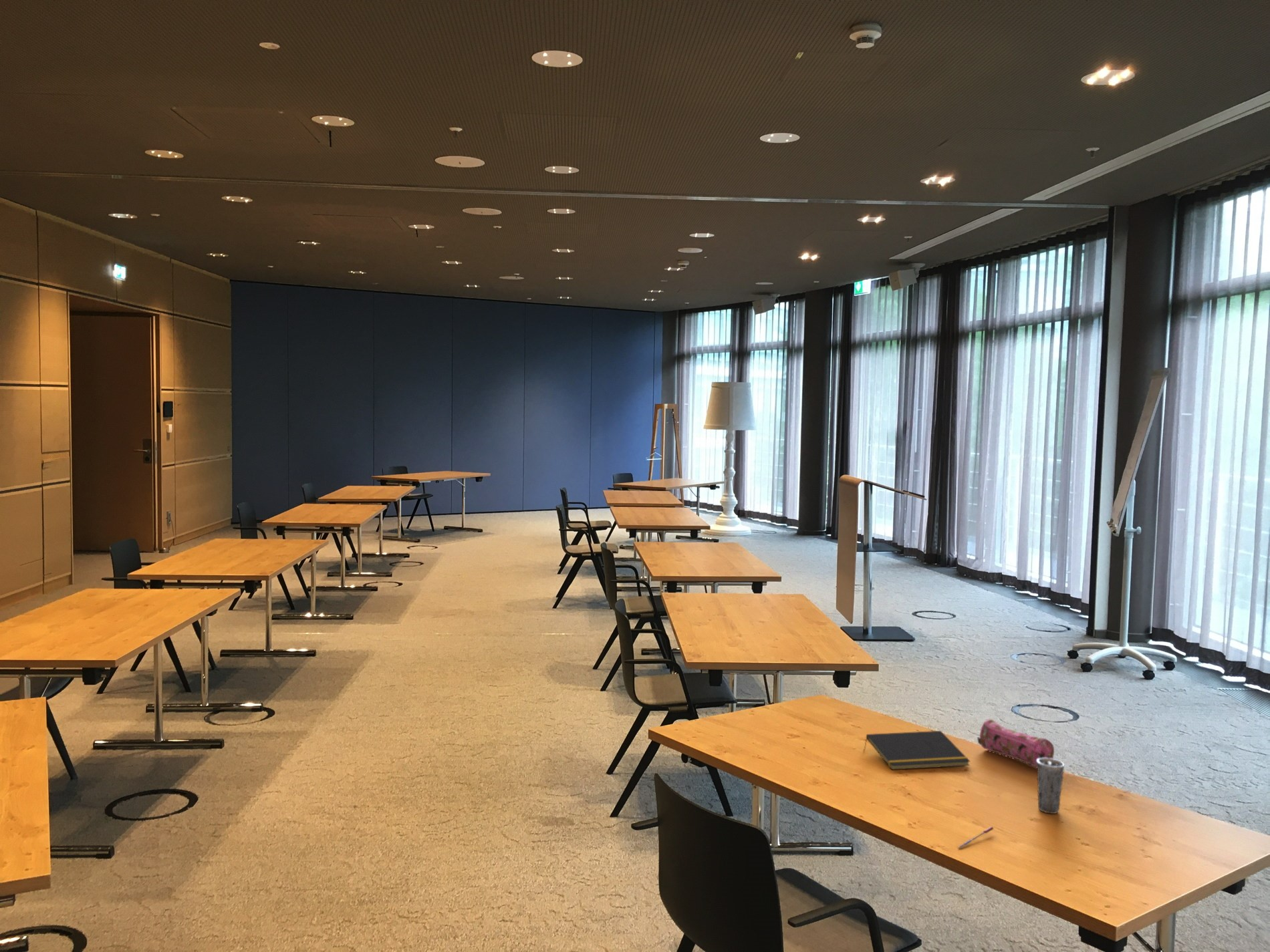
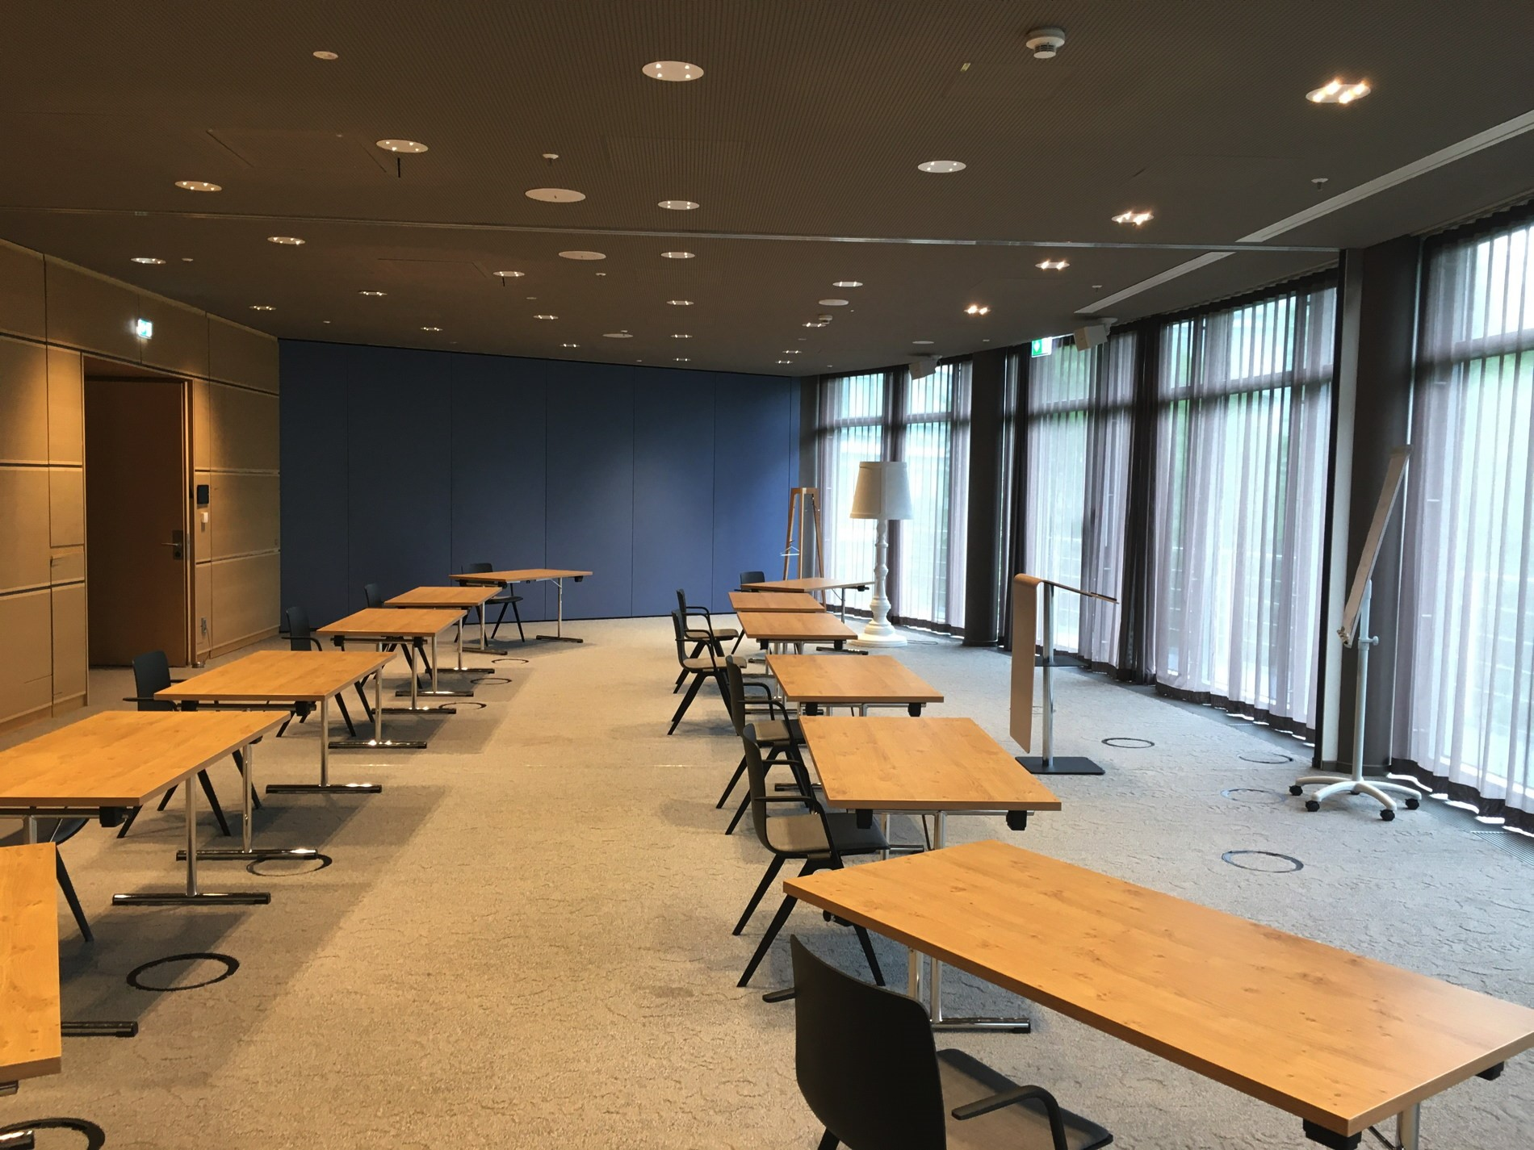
- notepad (917, 749)
- pen (975, 837)
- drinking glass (1049, 786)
- pencil case (1015, 744)
